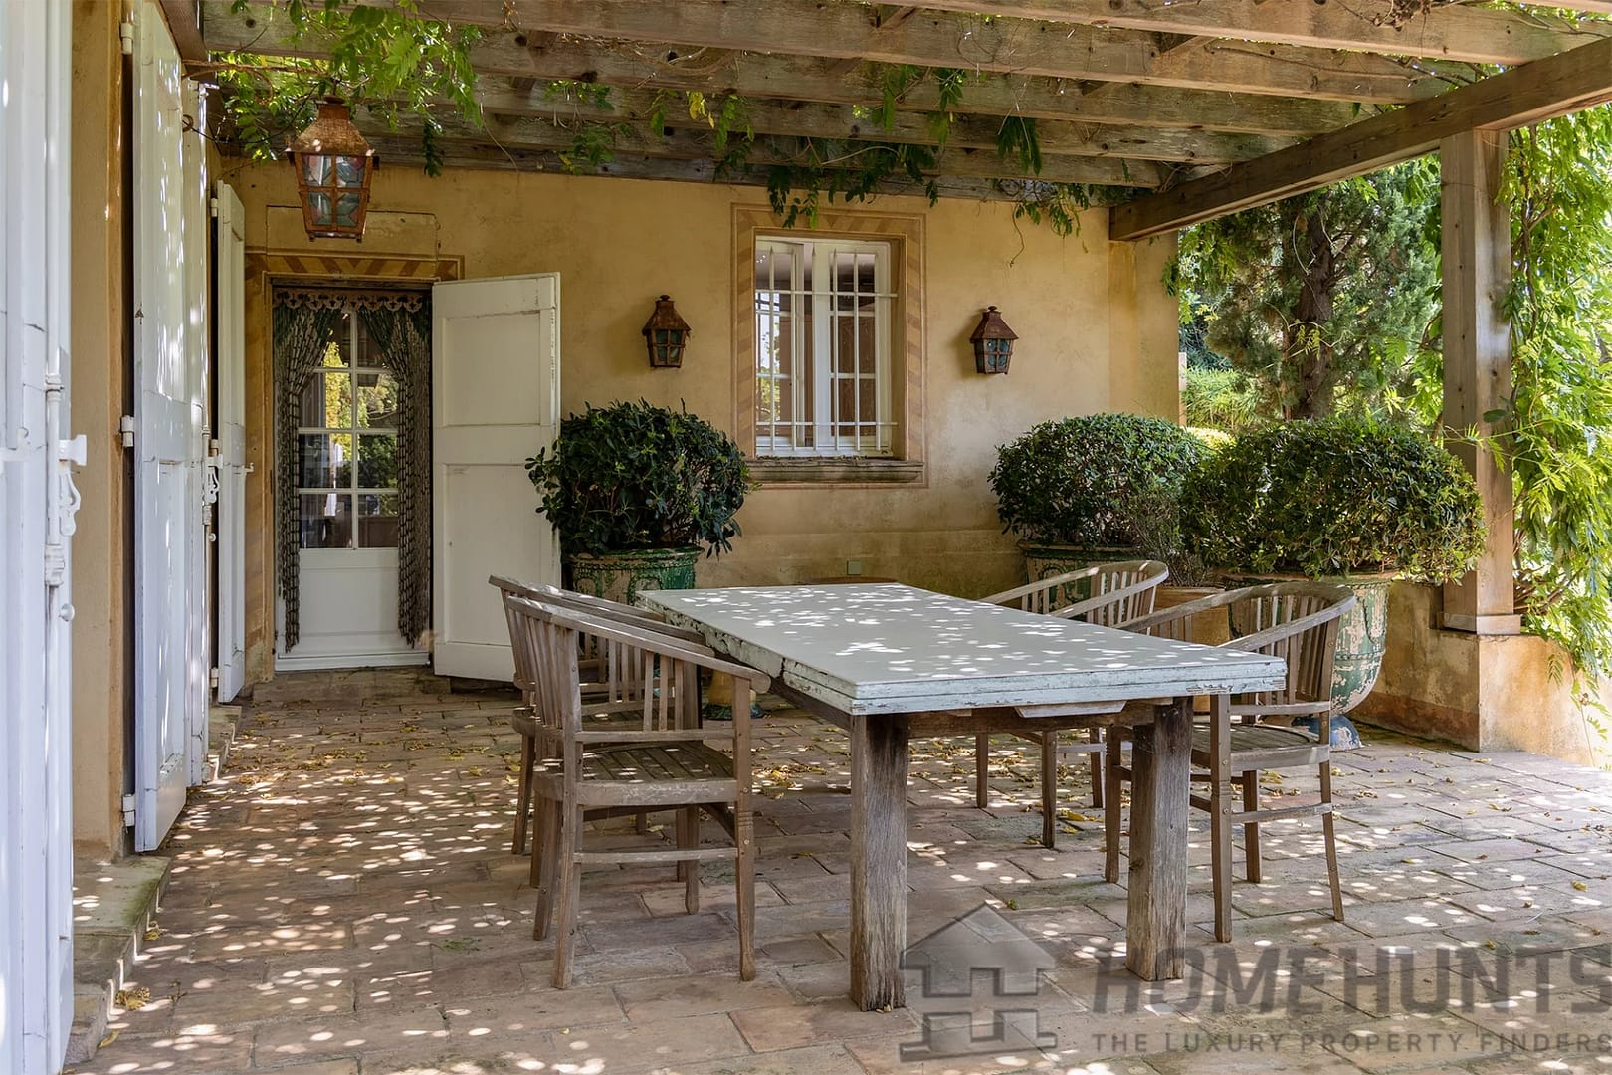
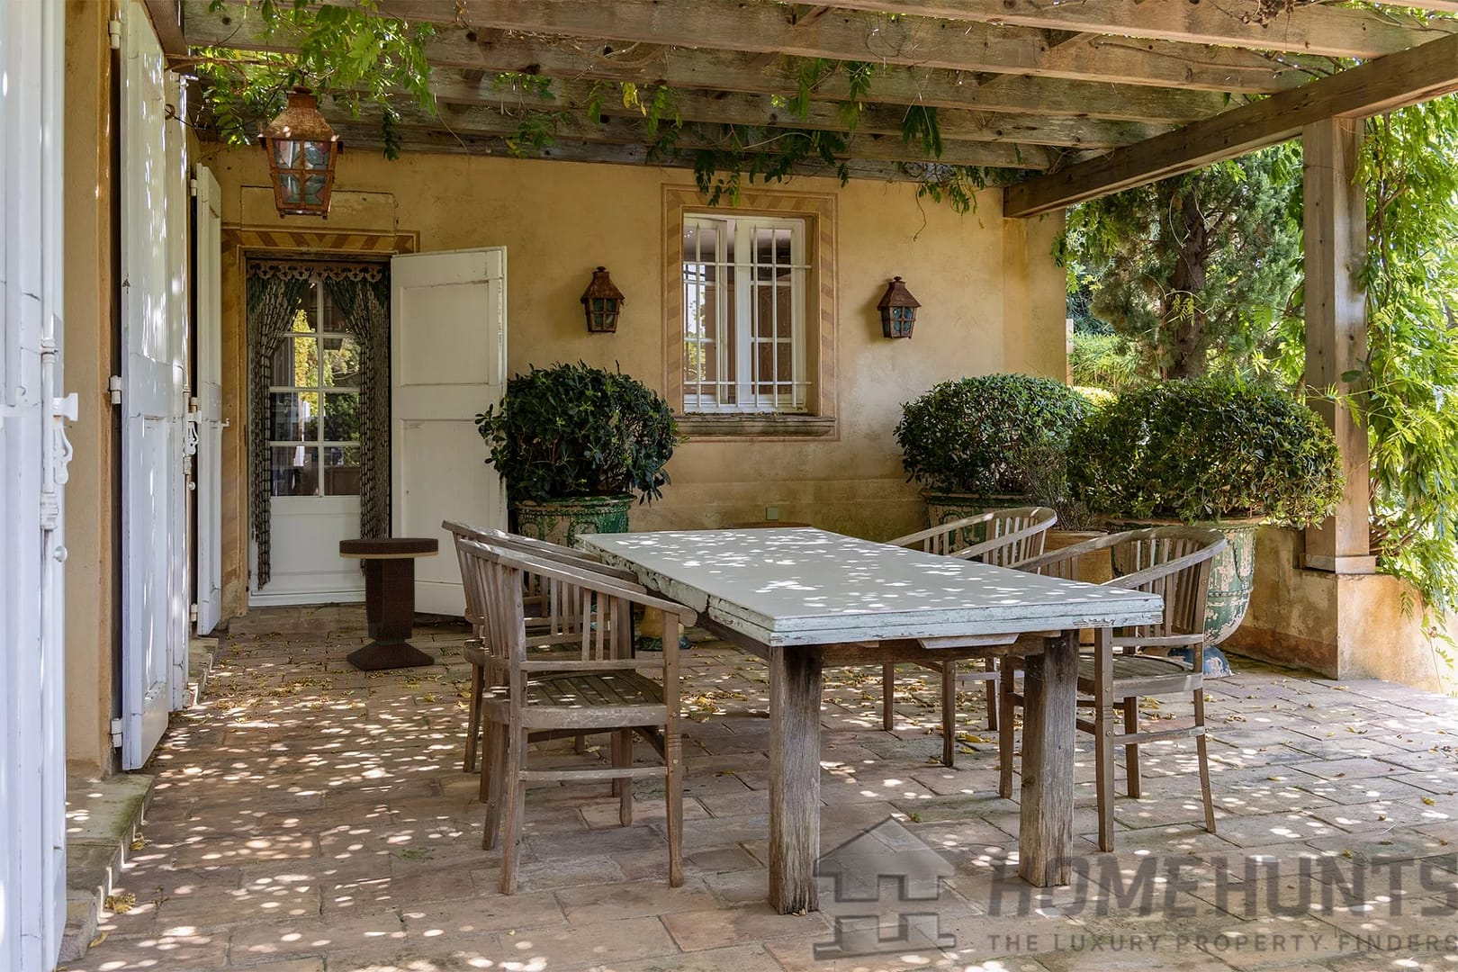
+ side table (389, 601)
